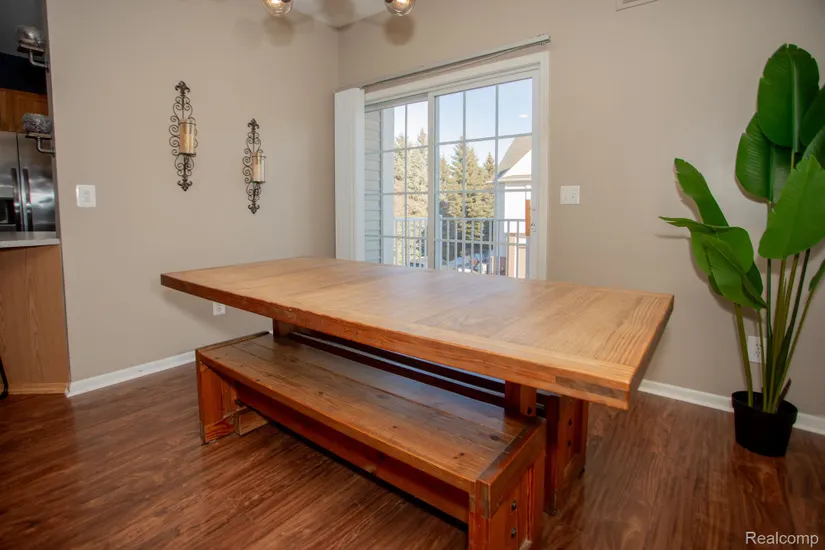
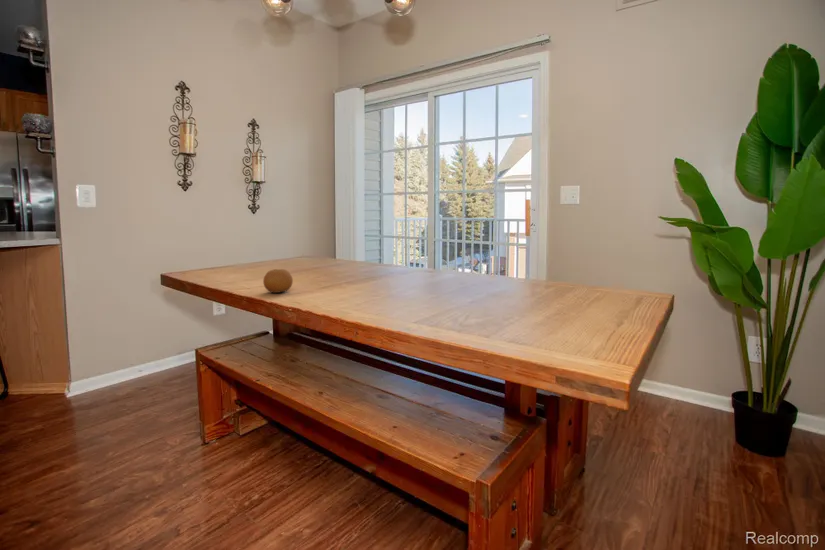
+ fruit (278, 280)
